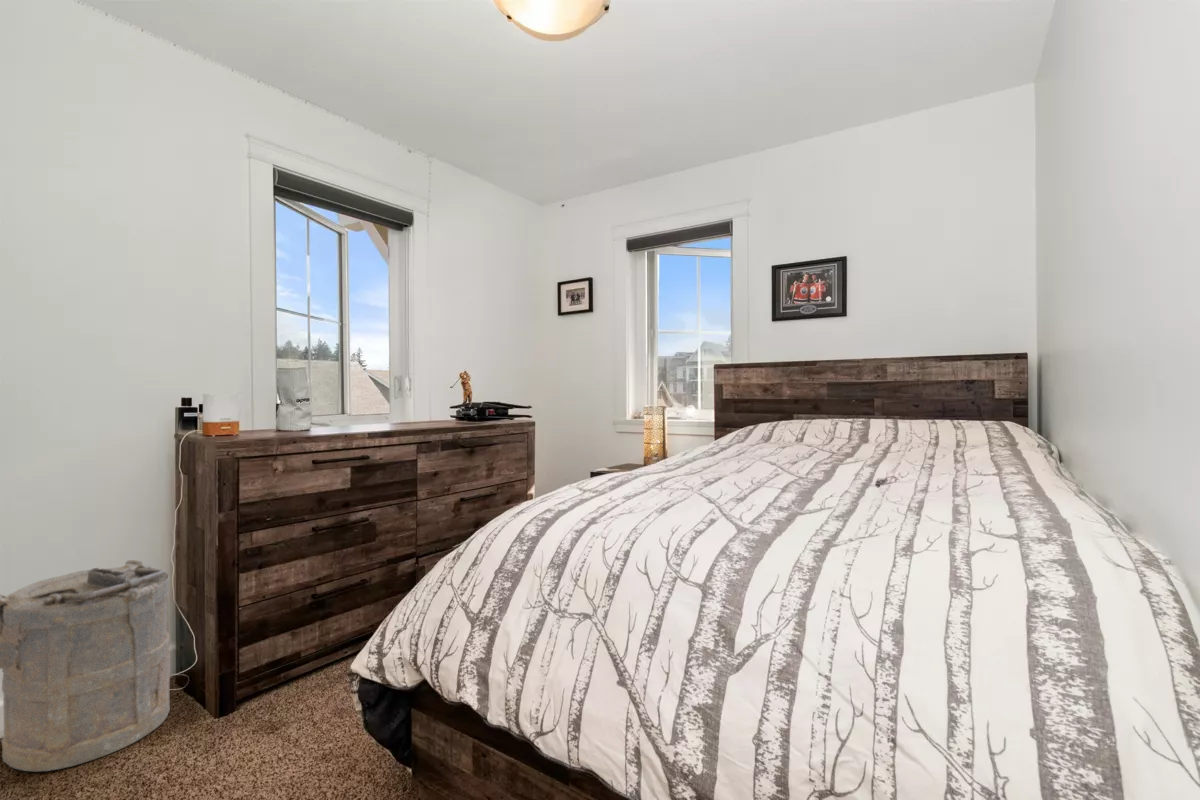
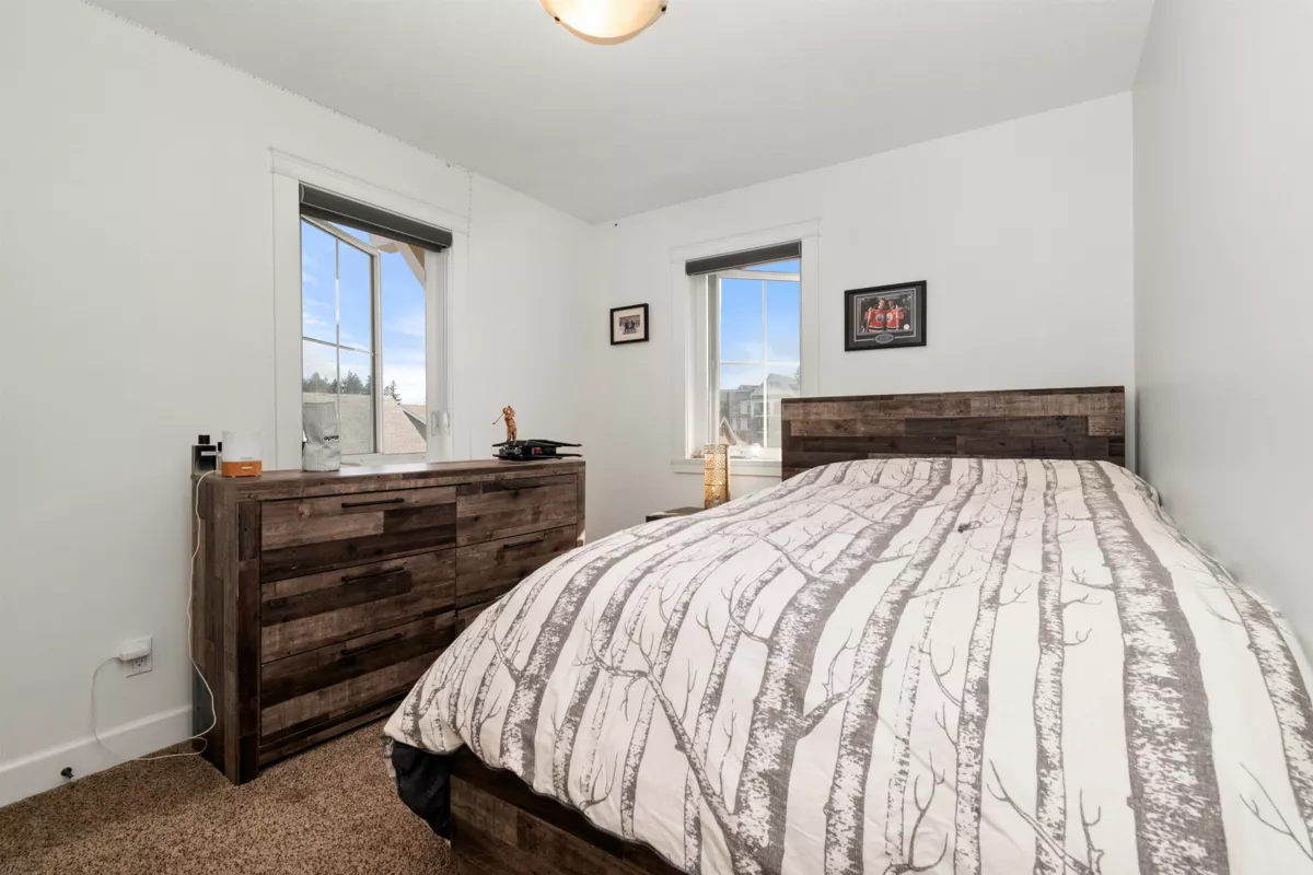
- laundry hamper (83, 652)
